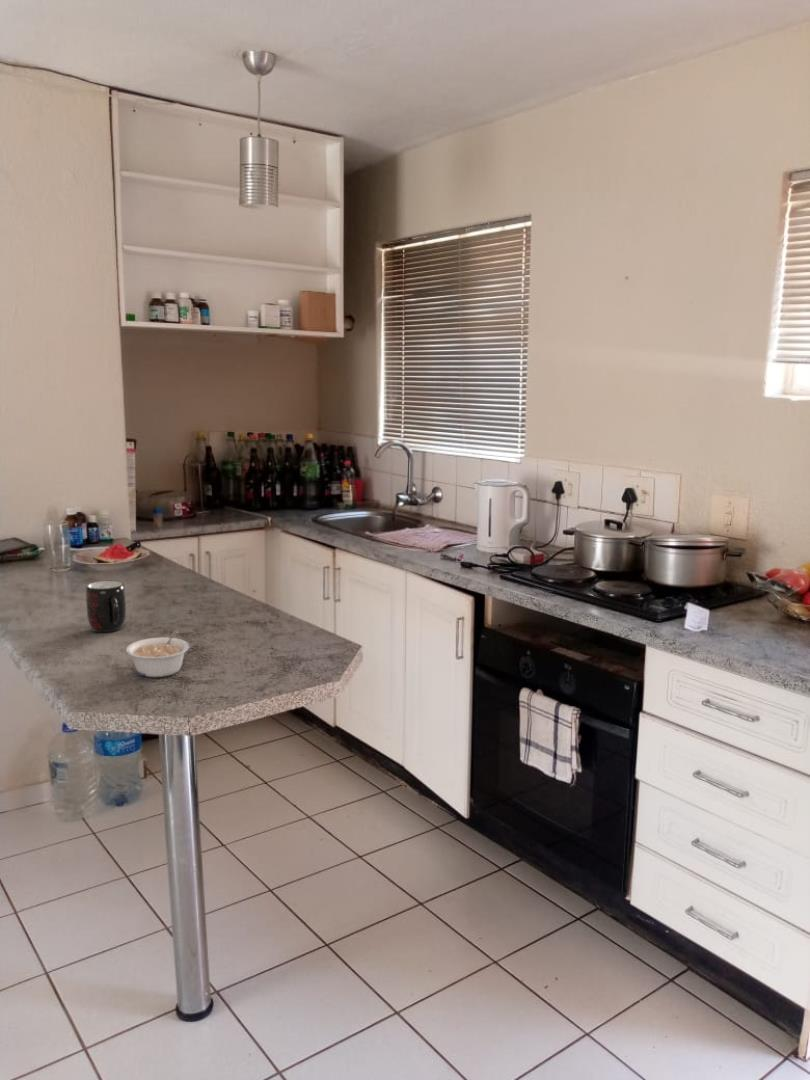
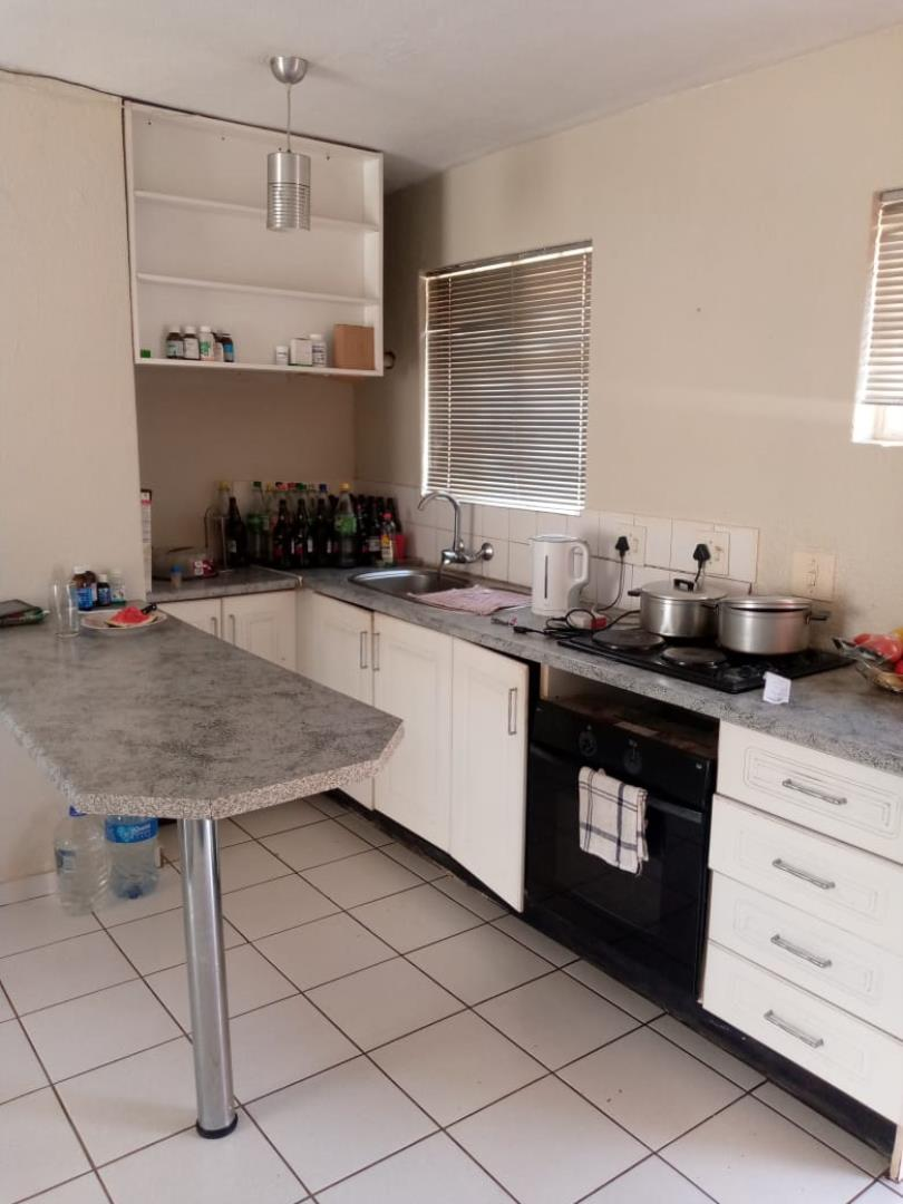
- mug (108, 607)
- legume (157, 655)
